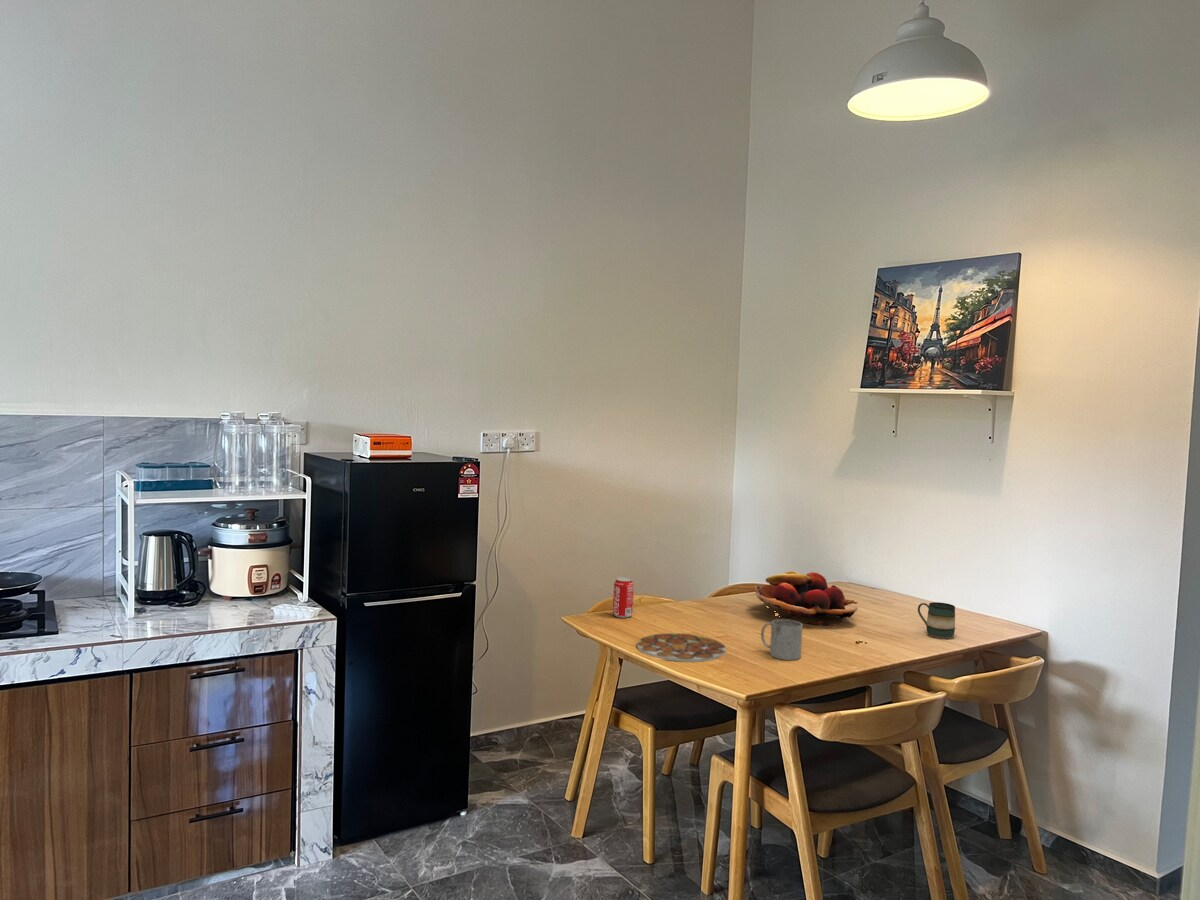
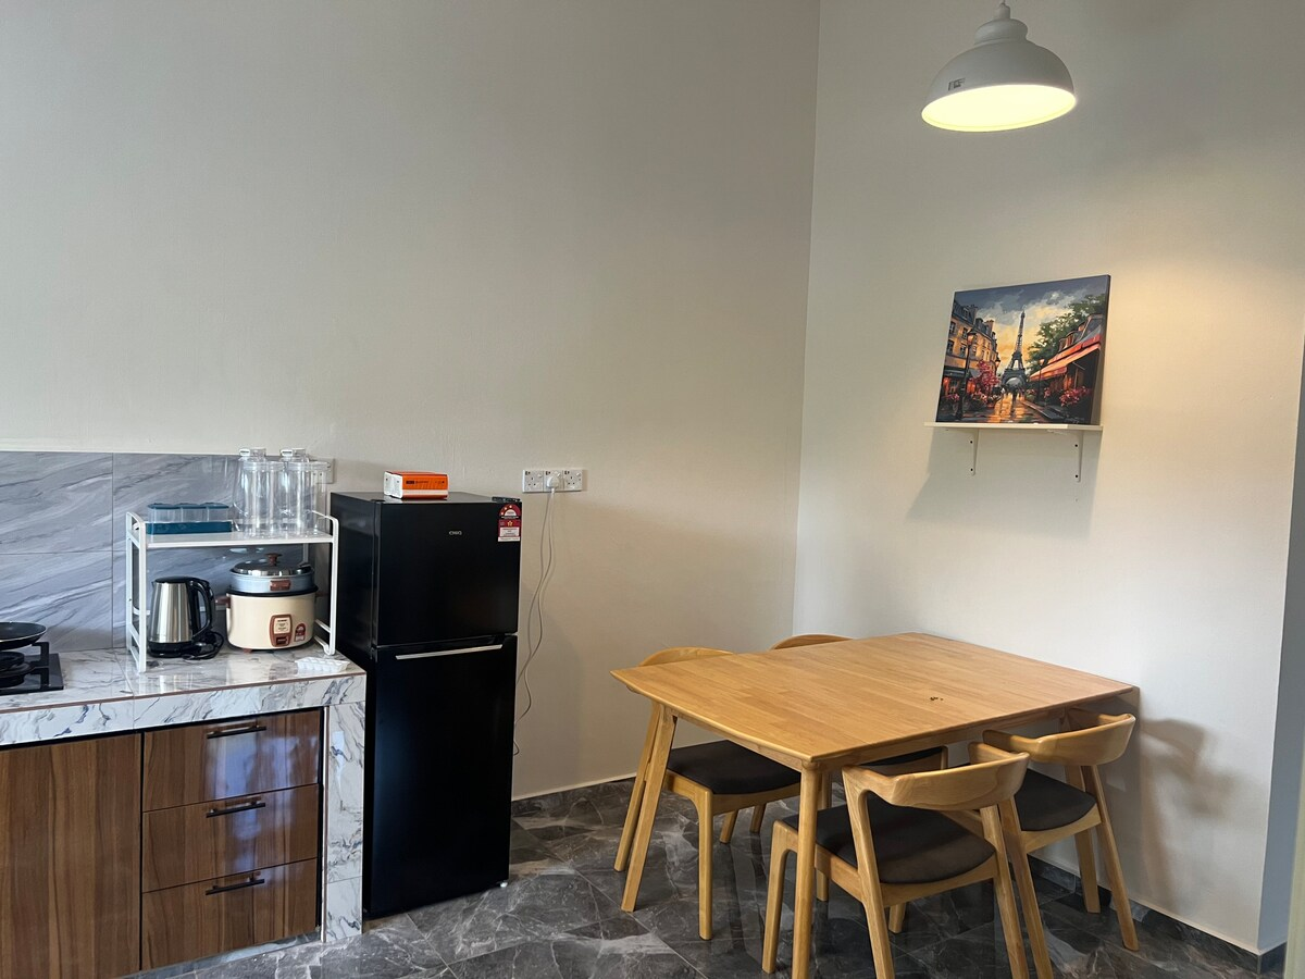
- fruit basket (803, 594)
- beverage can (623, 597)
- mug (780, 638)
- plate (681, 646)
- mug (935, 619)
